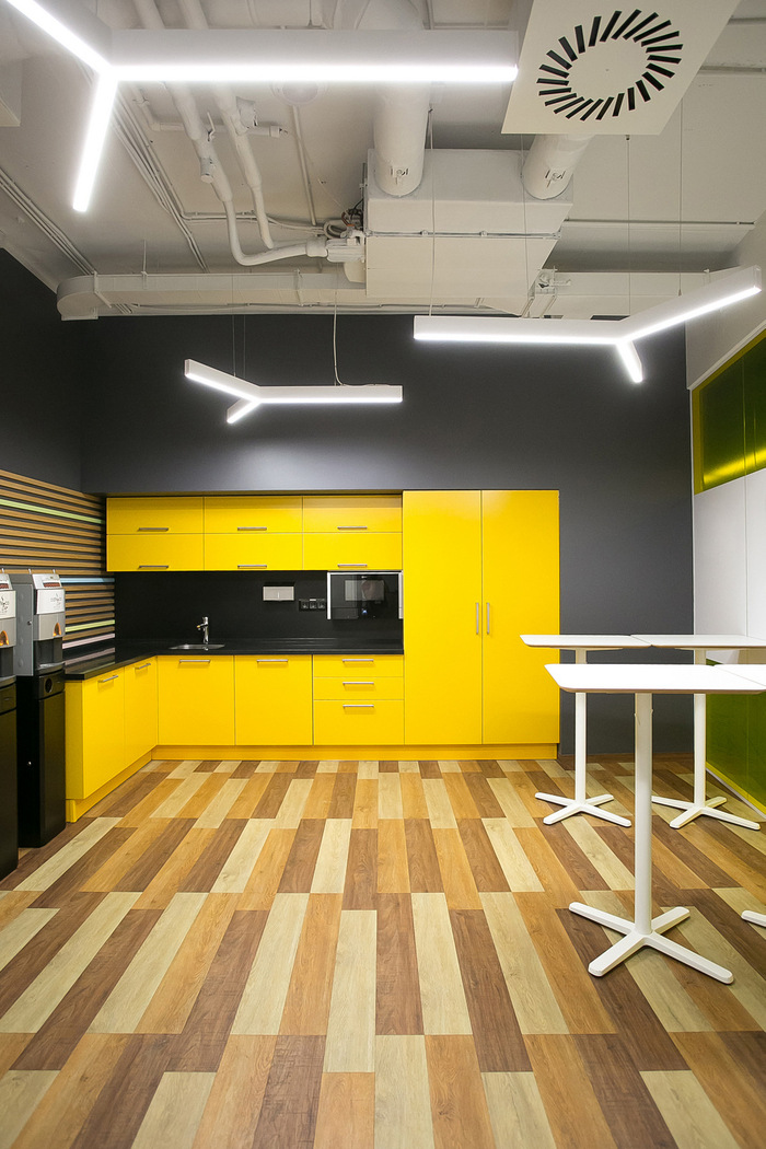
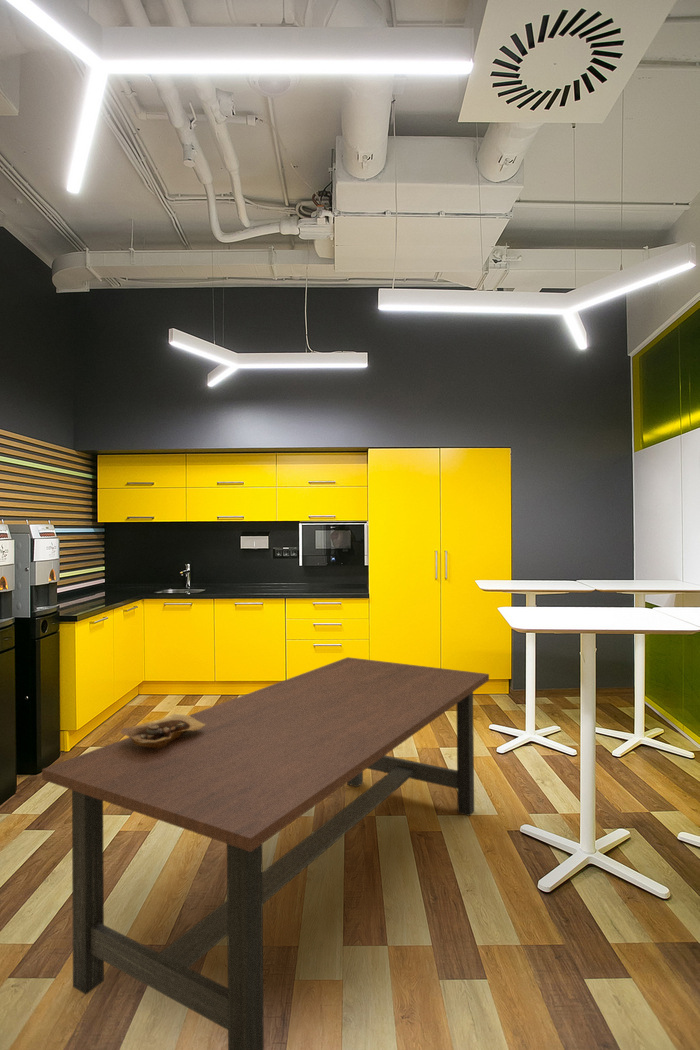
+ dining table (319, 794)
+ bowl (165, 730)
